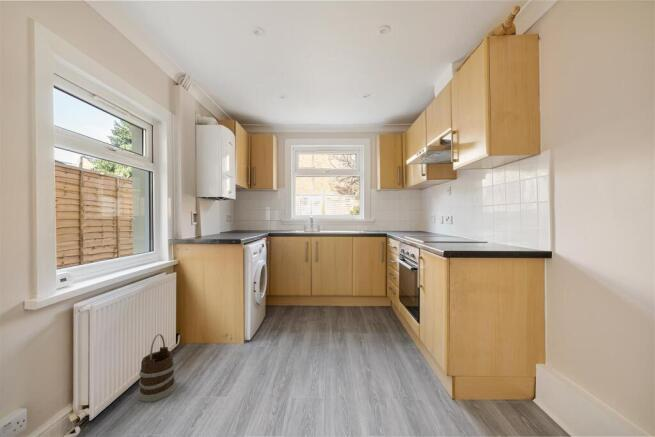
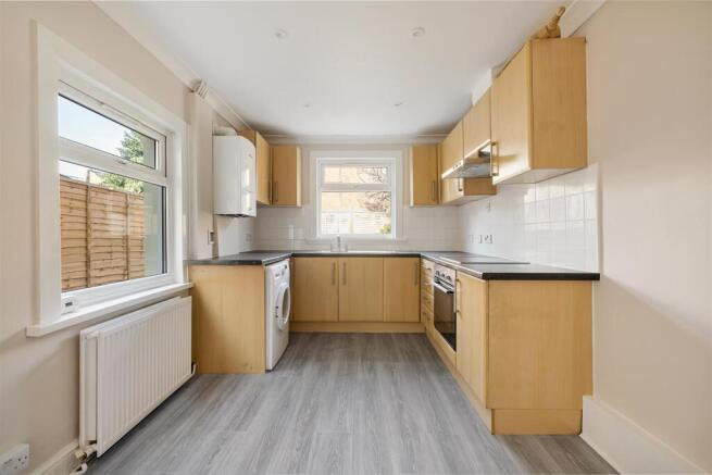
- wooden bucket (157, 363)
